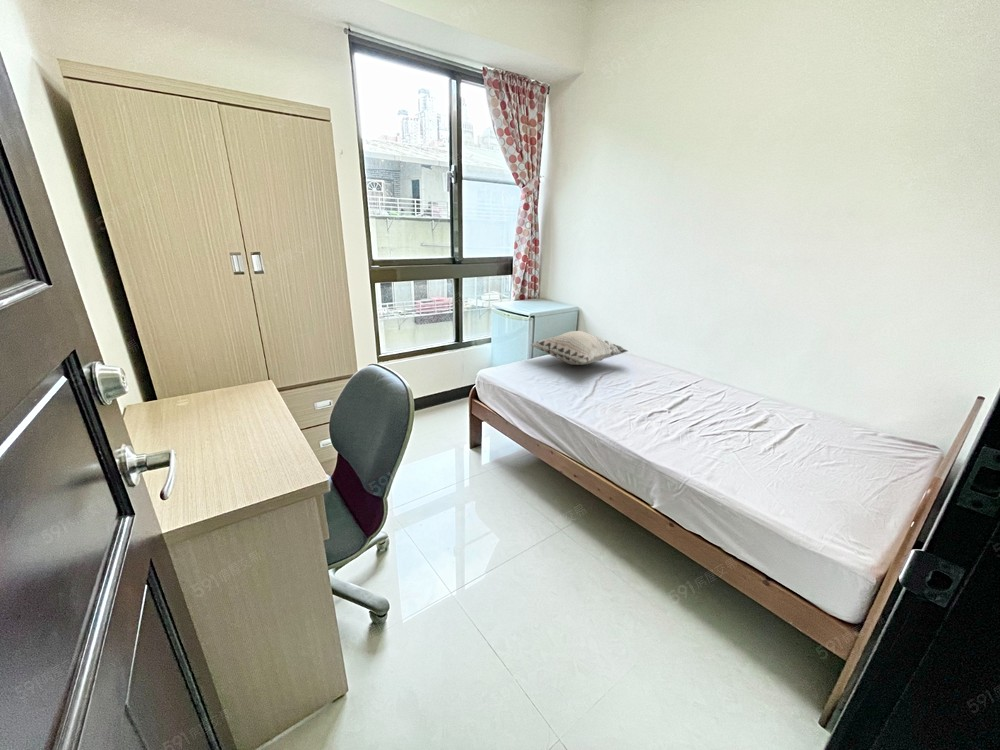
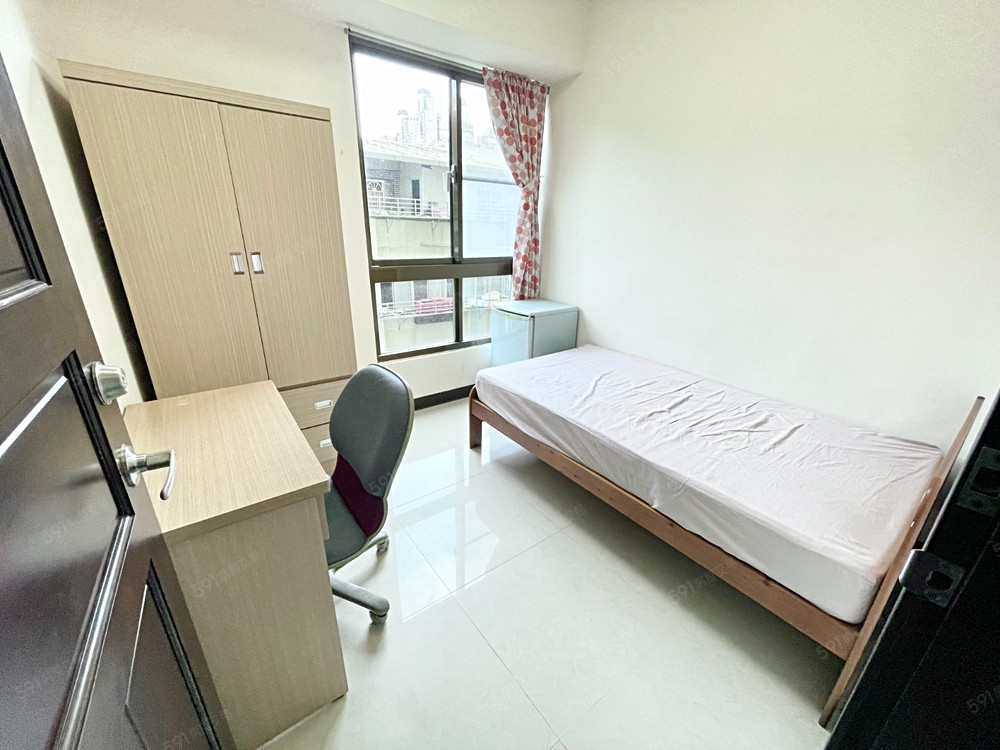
- decorative pillow (578, 347)
